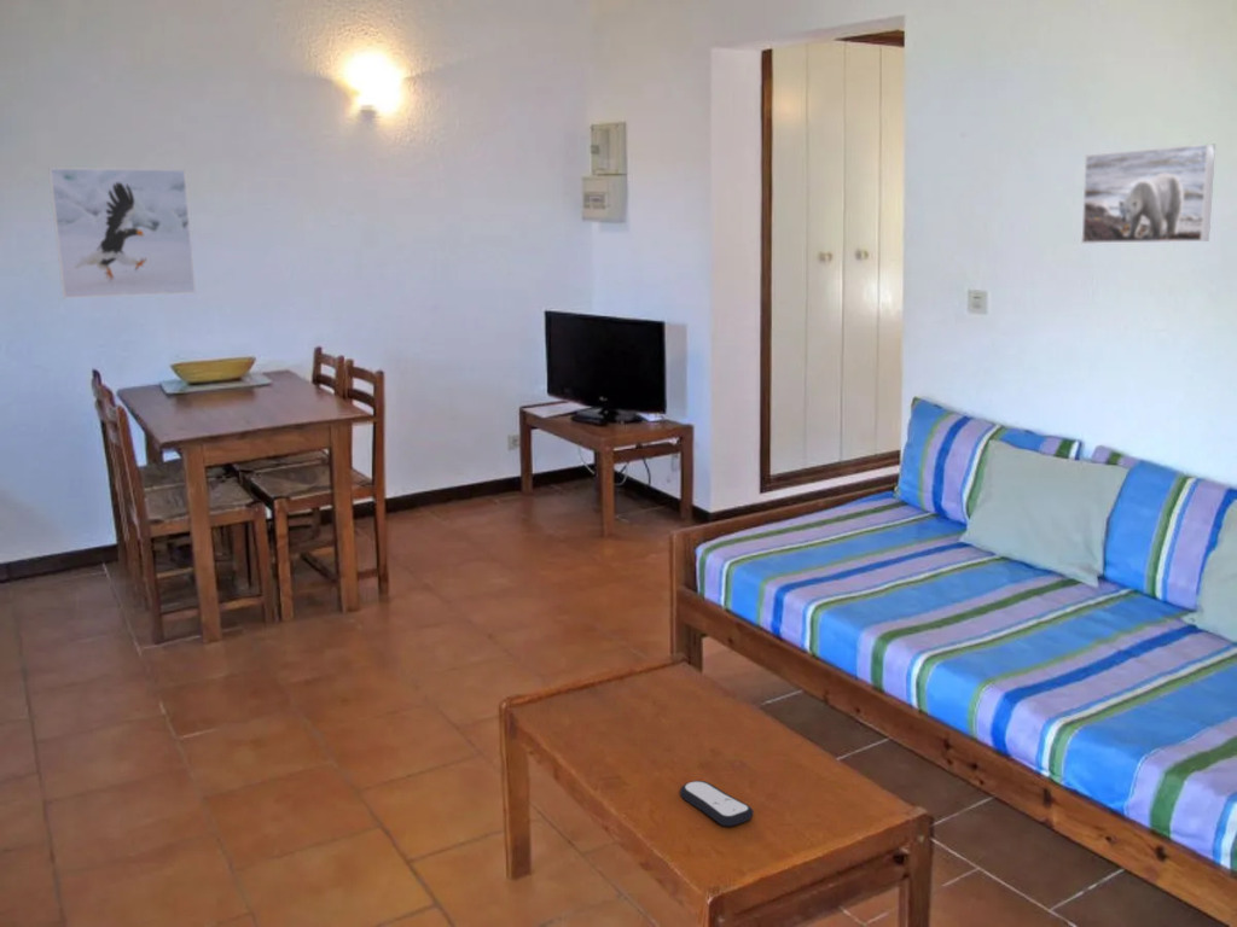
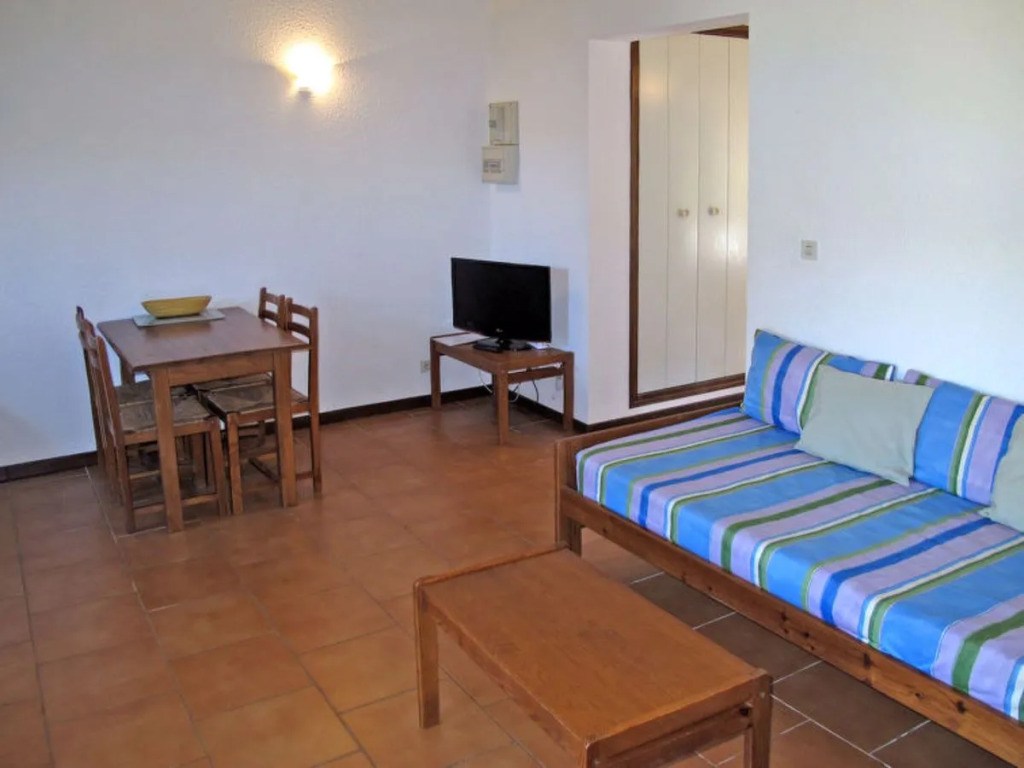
- remote control (714, 801)
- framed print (1144, 196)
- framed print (124, 232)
